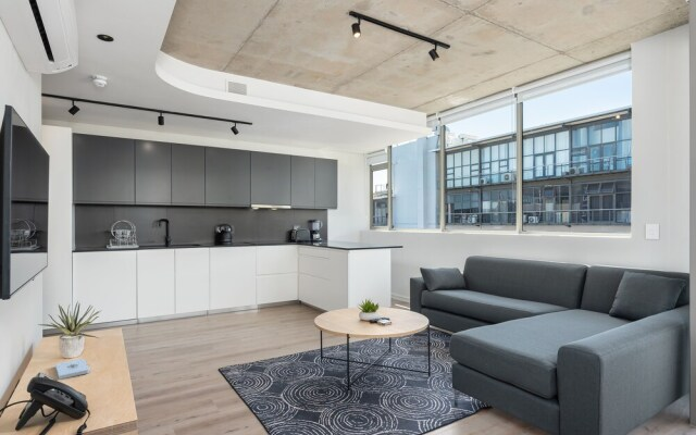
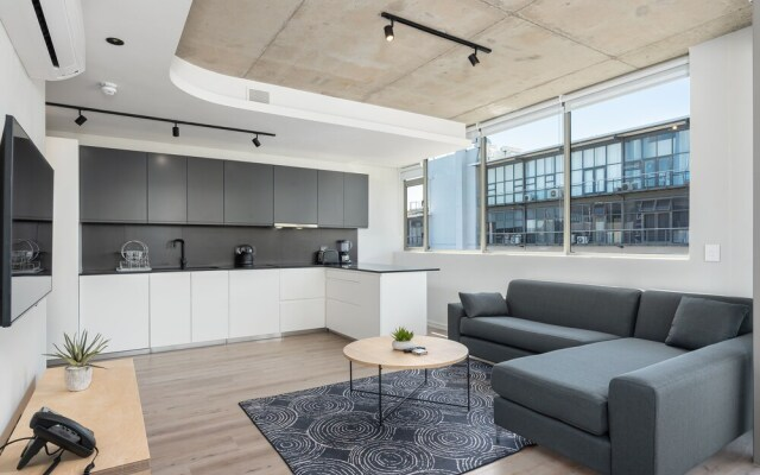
- notepad (72, 368)
